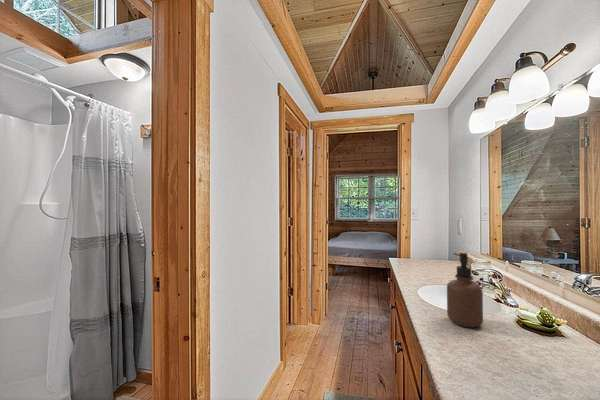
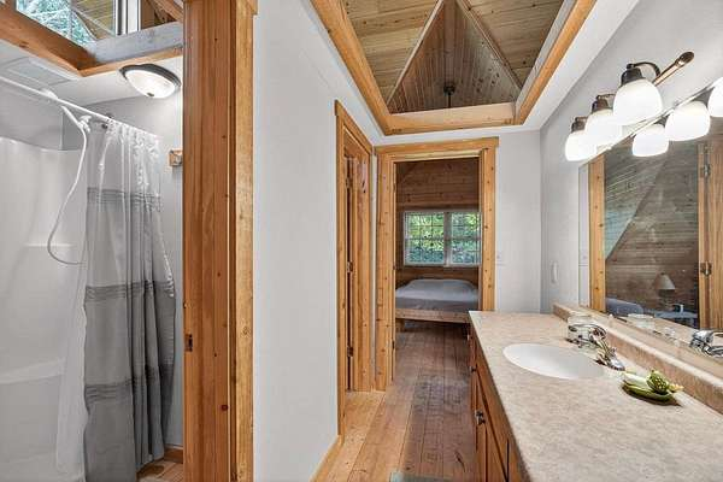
- soap dispenser (464, 287)
